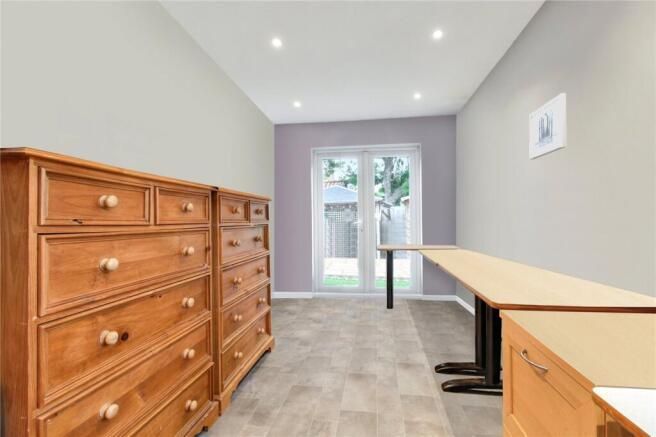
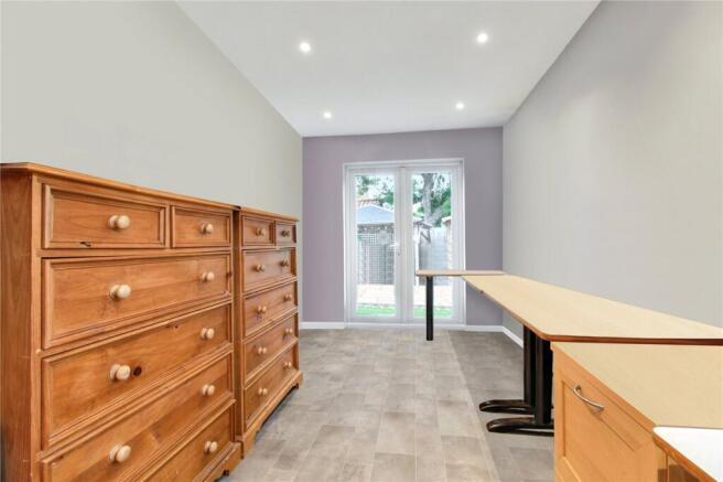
- wall art (545, 129)
